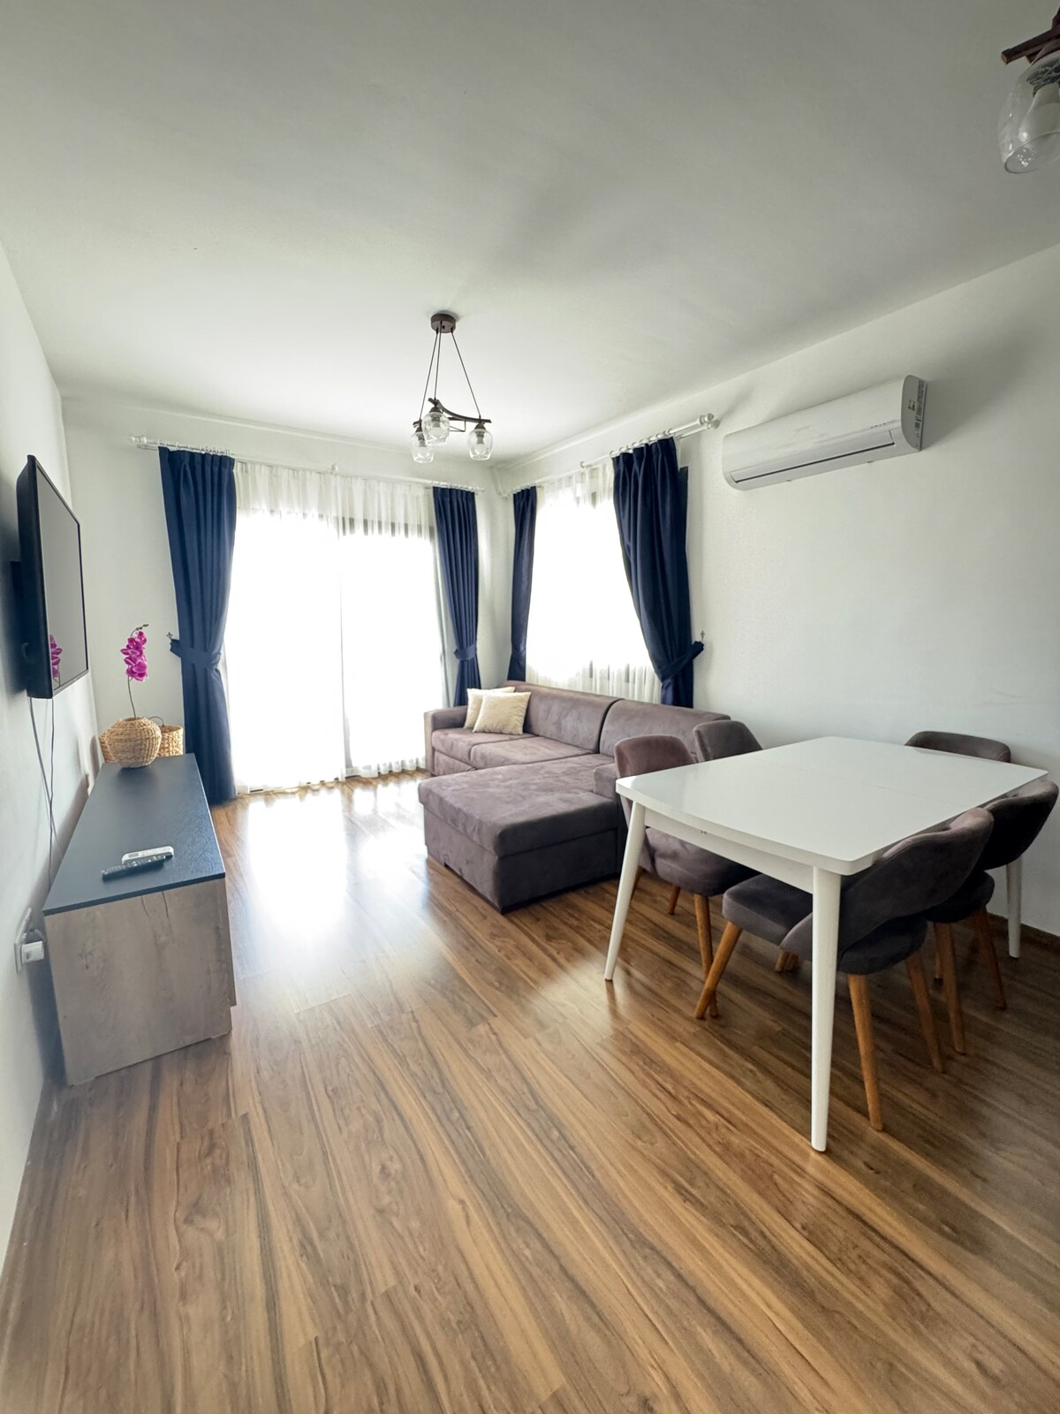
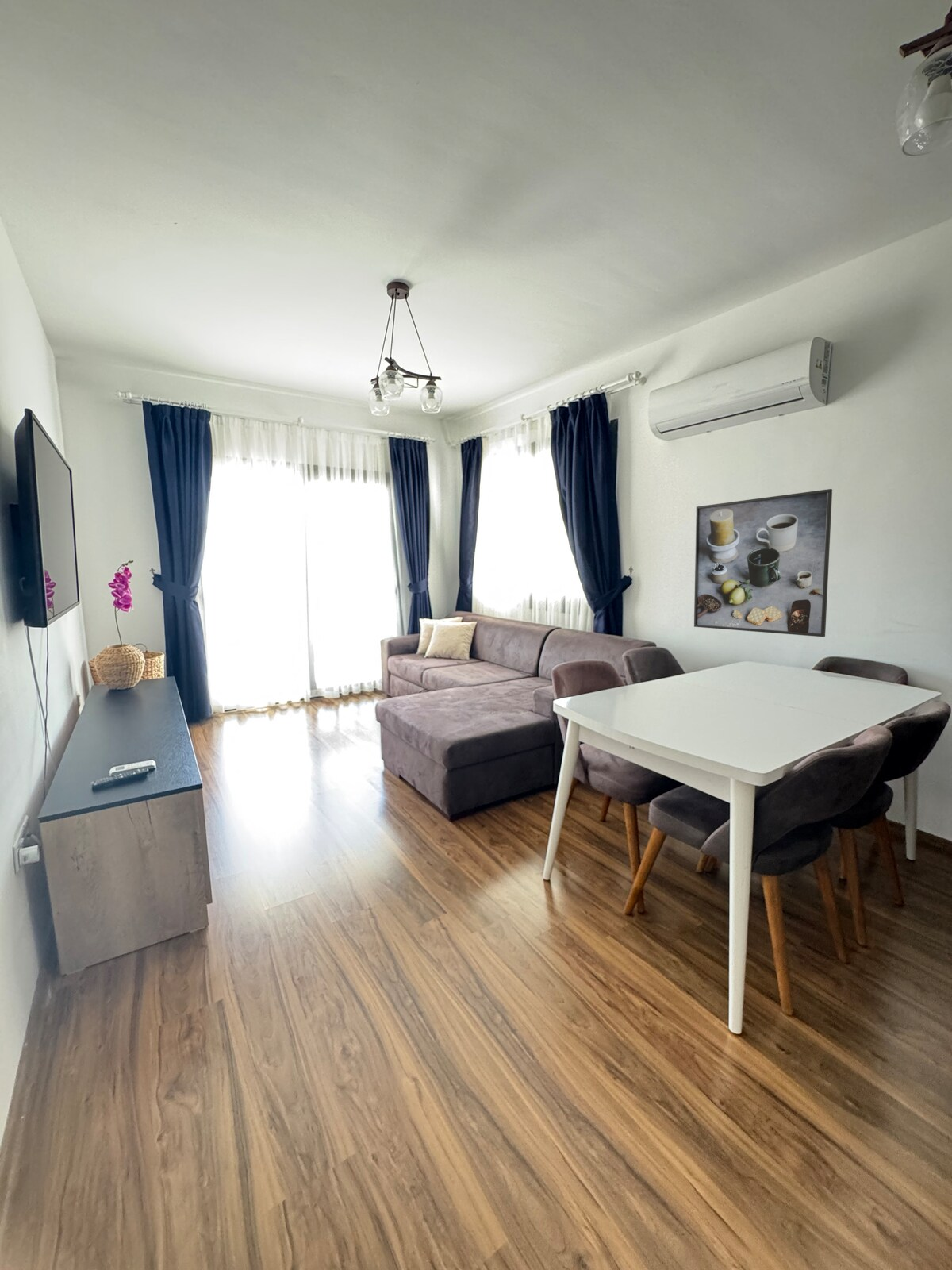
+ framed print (754, 566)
